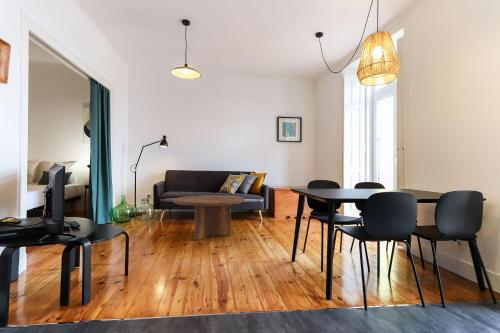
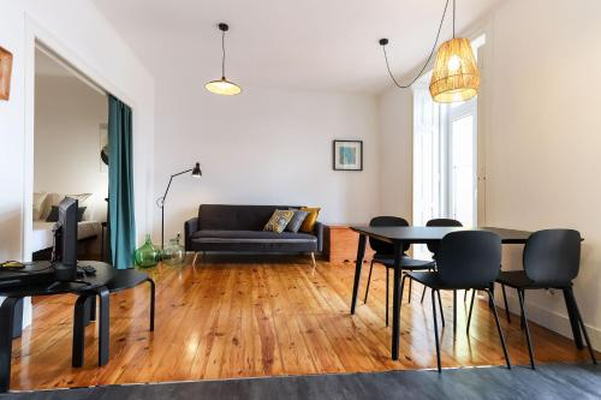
- coffee table (209, 216)
